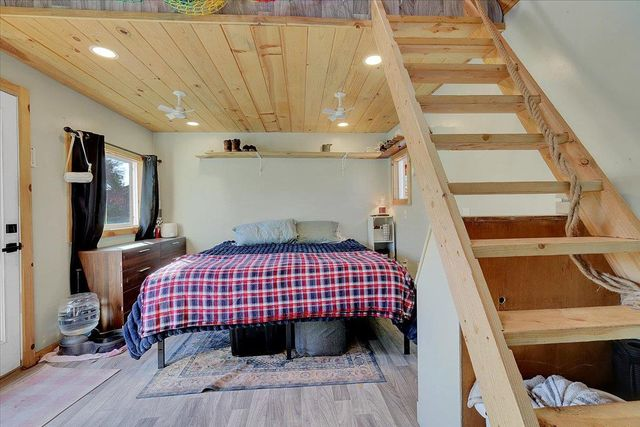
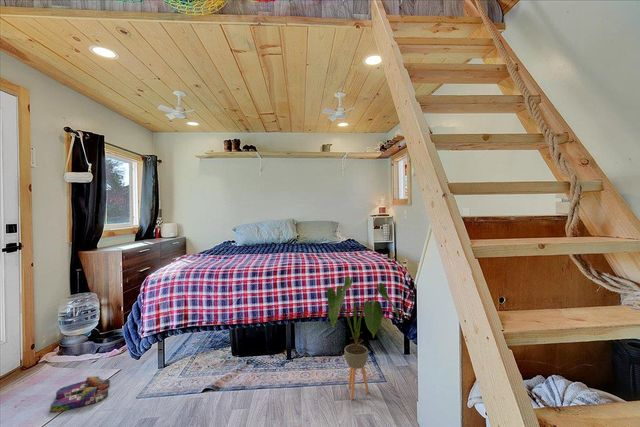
+ house plant (361, 339)
+ slippers (82, 390)
